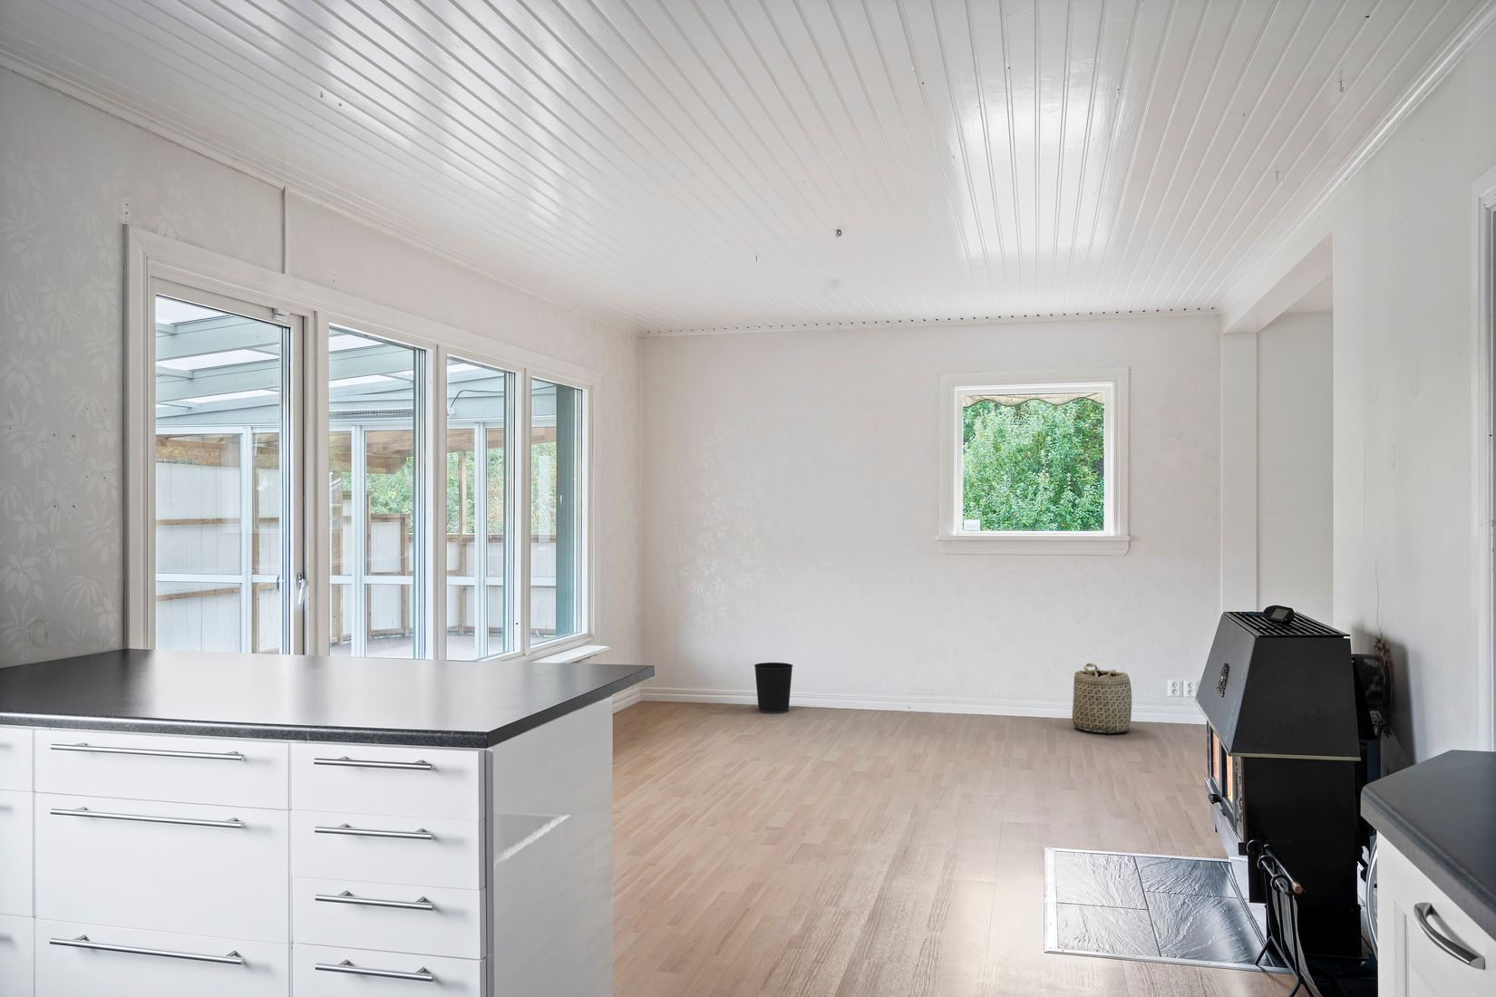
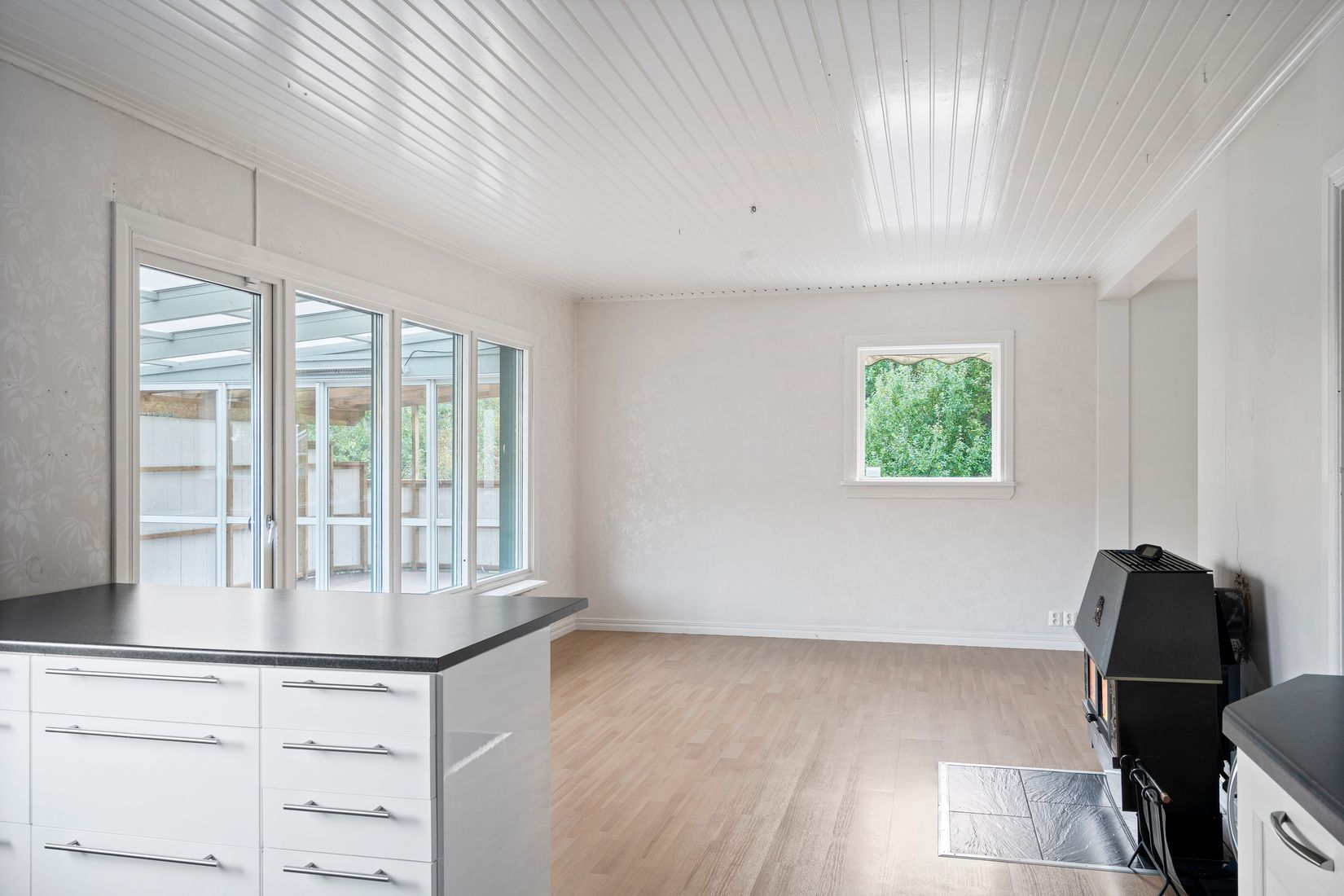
- wastebasket (774, 687)
- basket (1101, 697)
